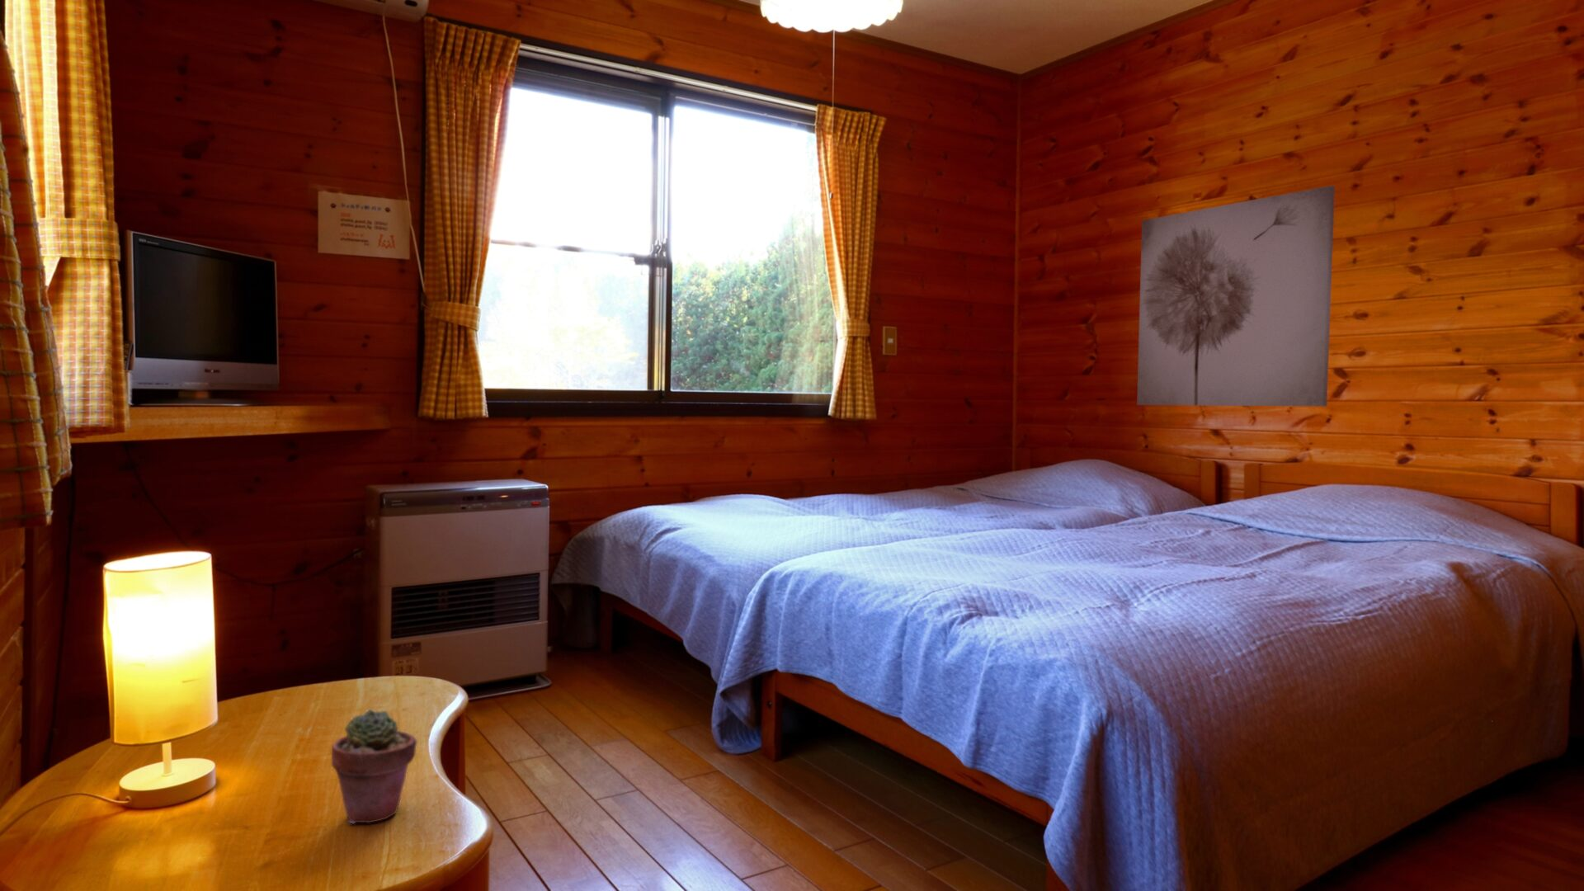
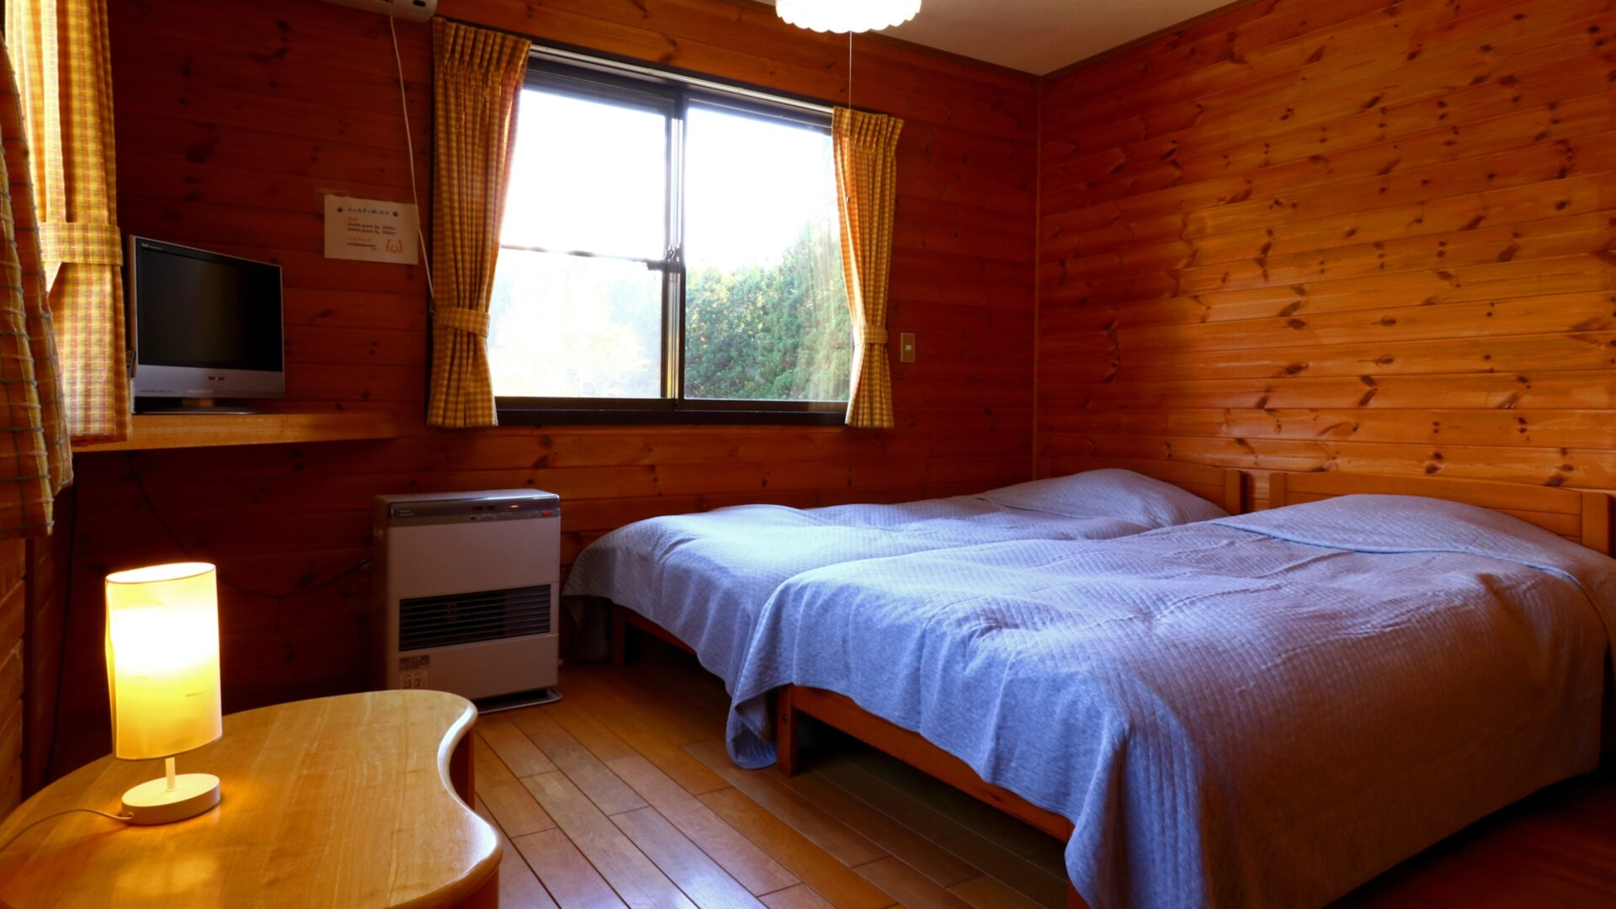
- potted succulent (373, 762)
- wall art (1227, 306)
